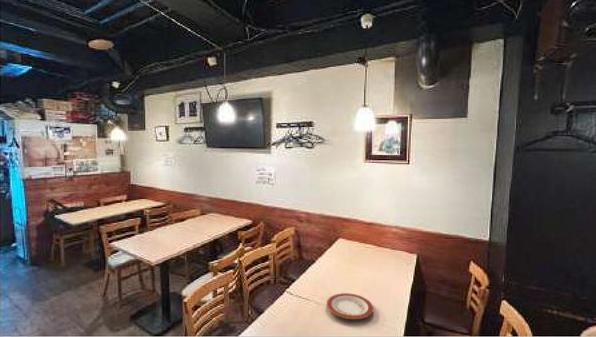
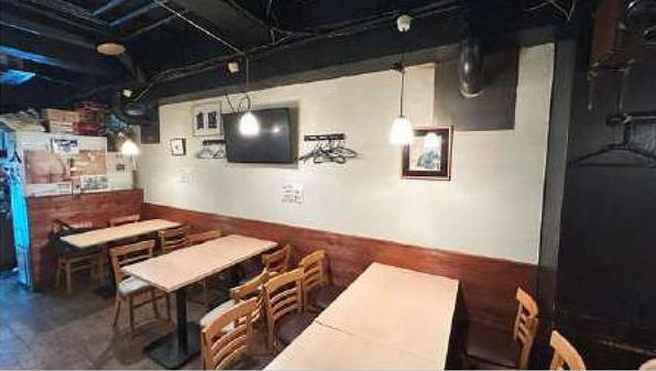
- plate (349, 306)
